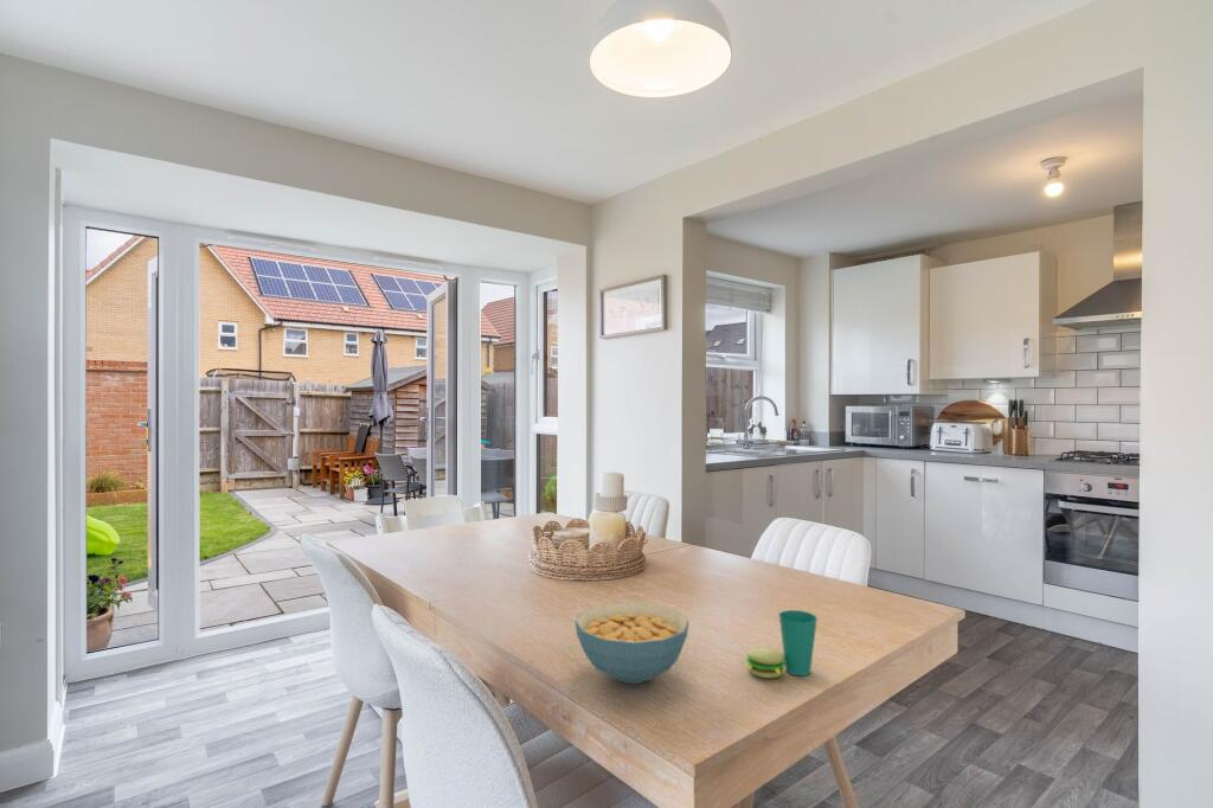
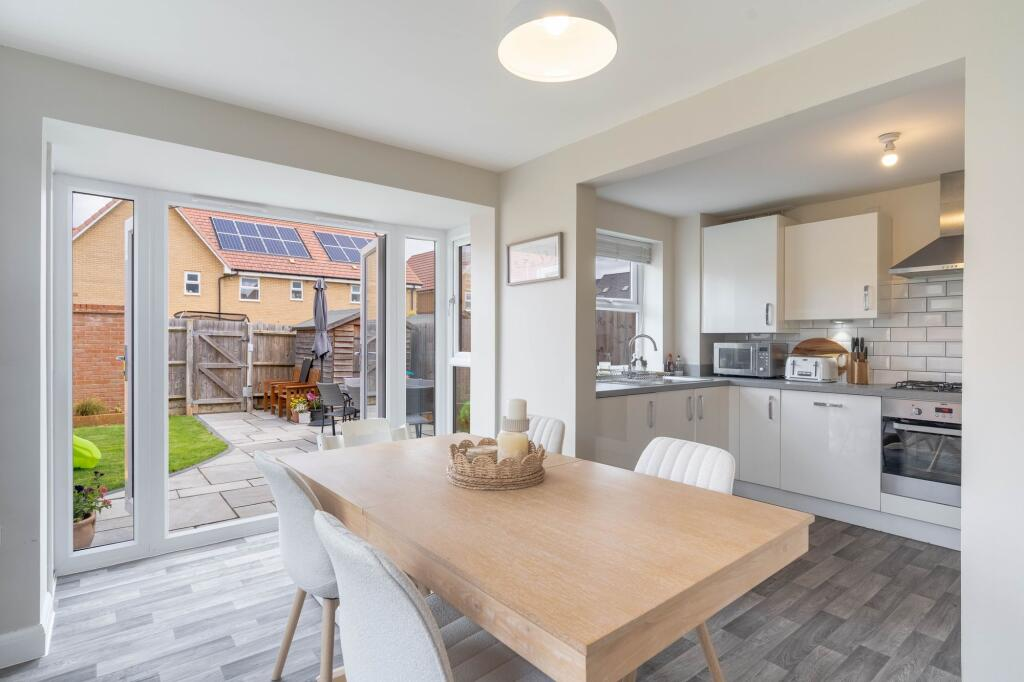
- cup (782, 642)
- cereal bowl (631, 648)
